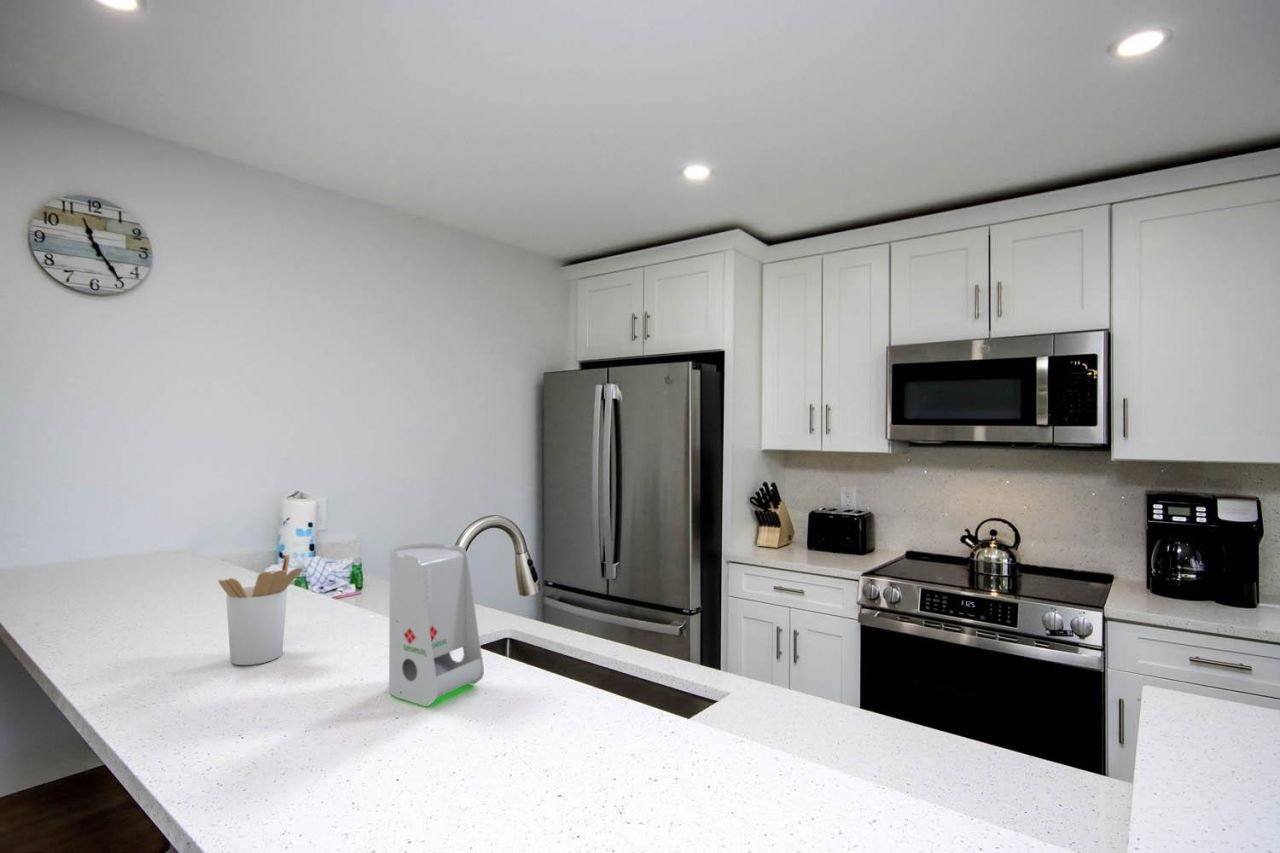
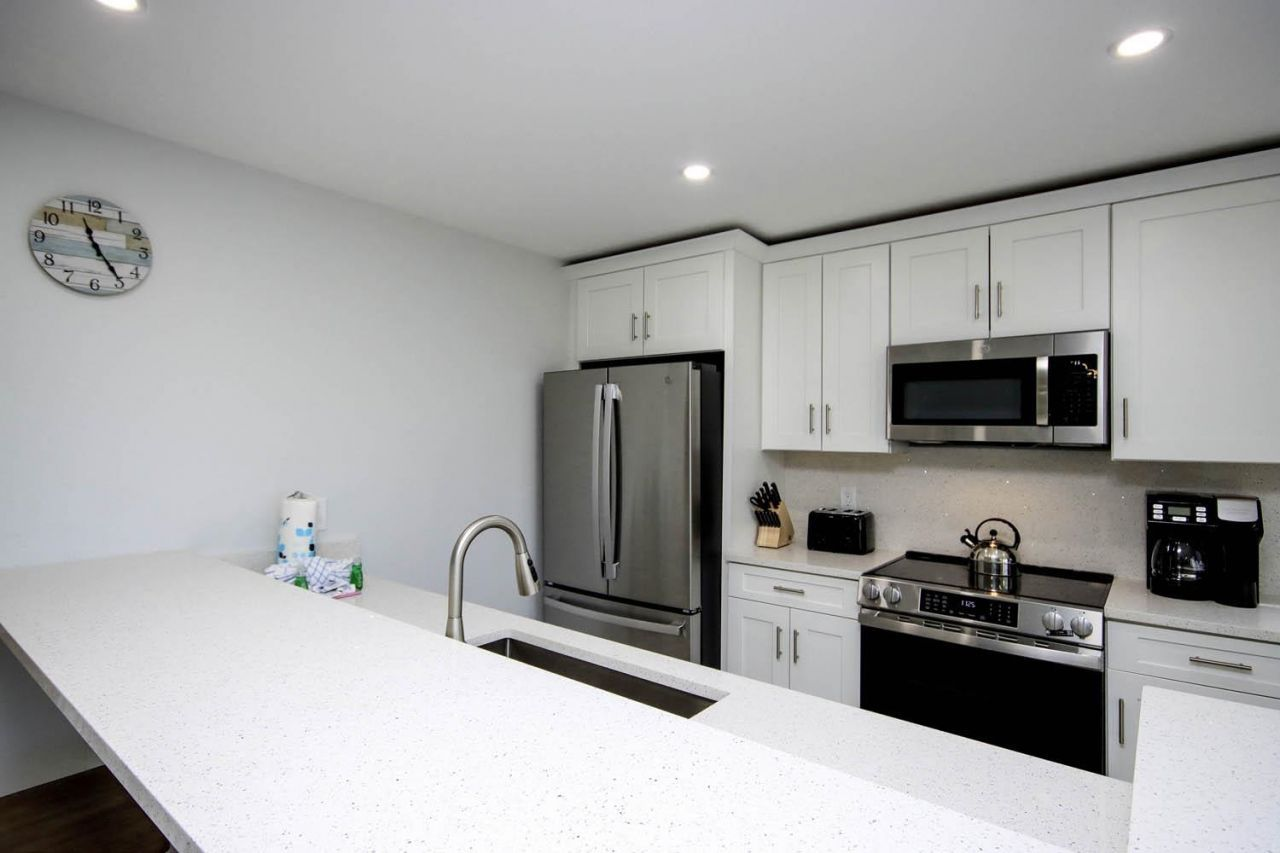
- soap dispenser (429, 619)
- utensil holder (264, 610)
